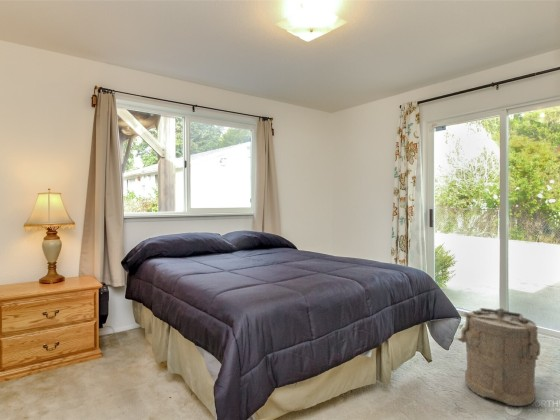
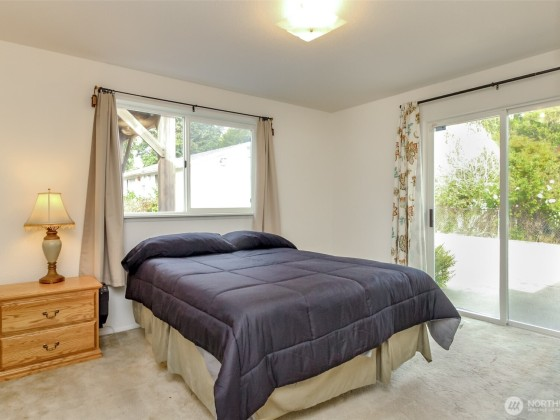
- laundry hamper (501, 351)
